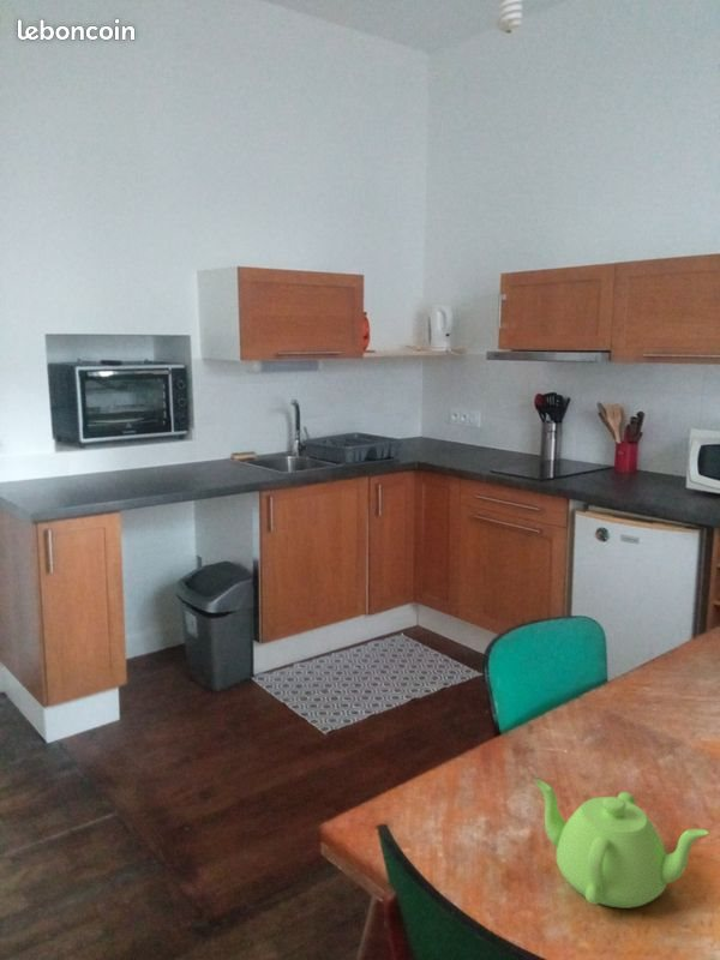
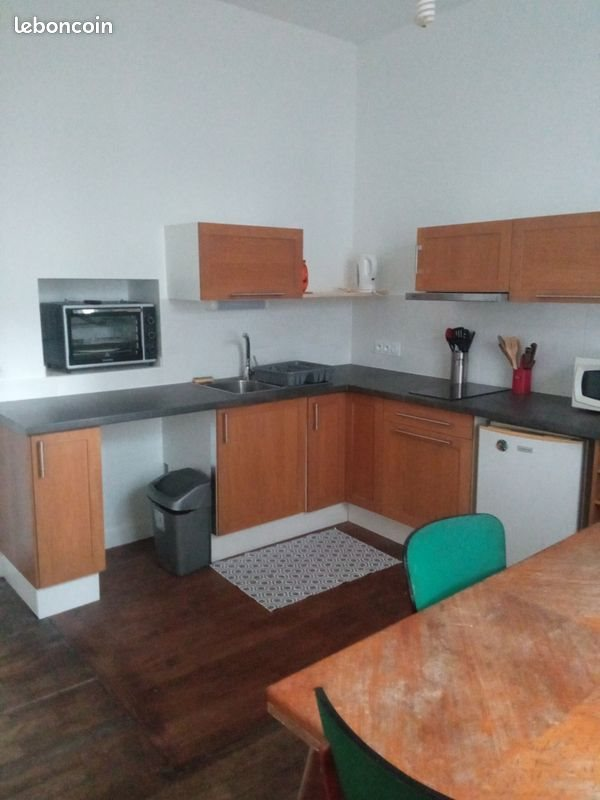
- teapot (614, 840)
